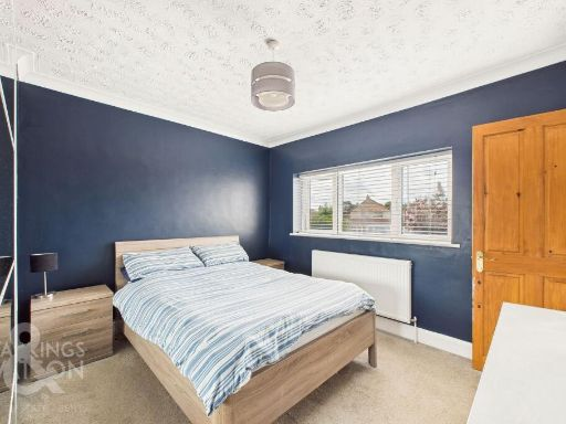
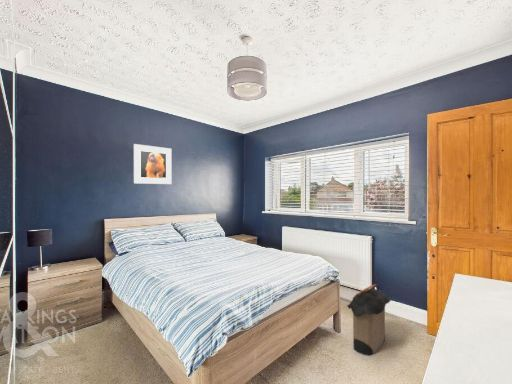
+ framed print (153, 165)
+ laundry hamper (368, 311)
